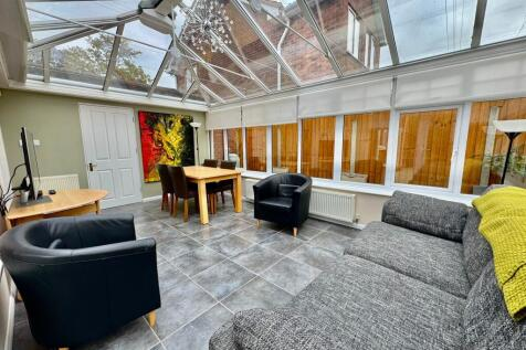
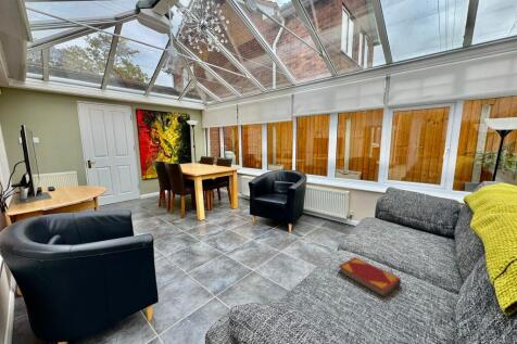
+ hardback book (367, 275)
